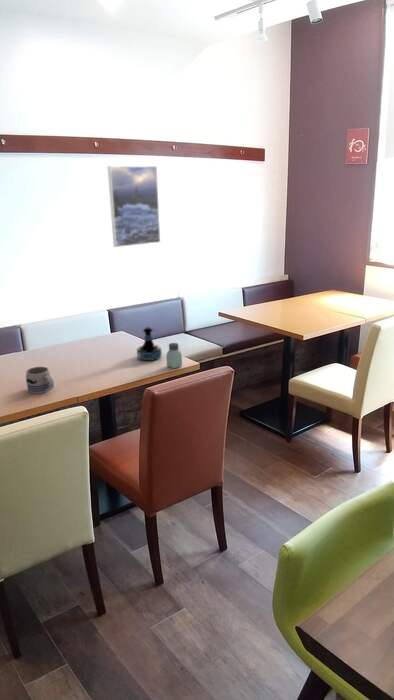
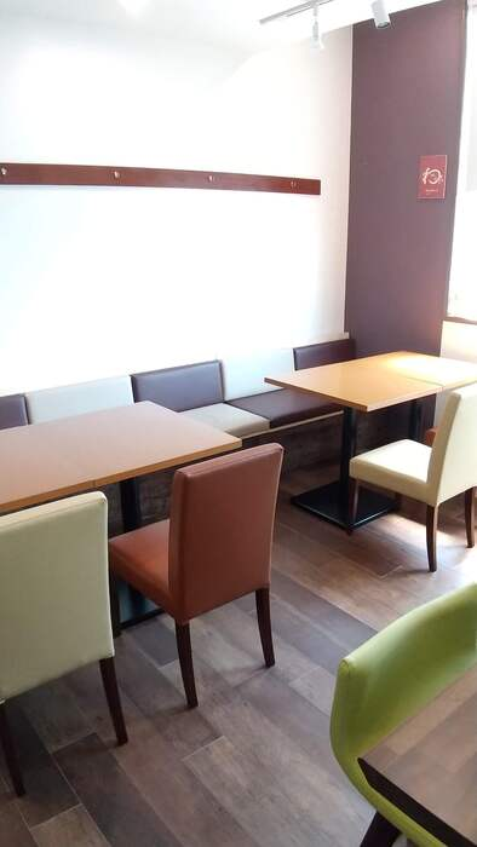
- tequila bottle (148, 342)
- saltshaker (174, 355)
- mug (41, 380)
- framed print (135, 206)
